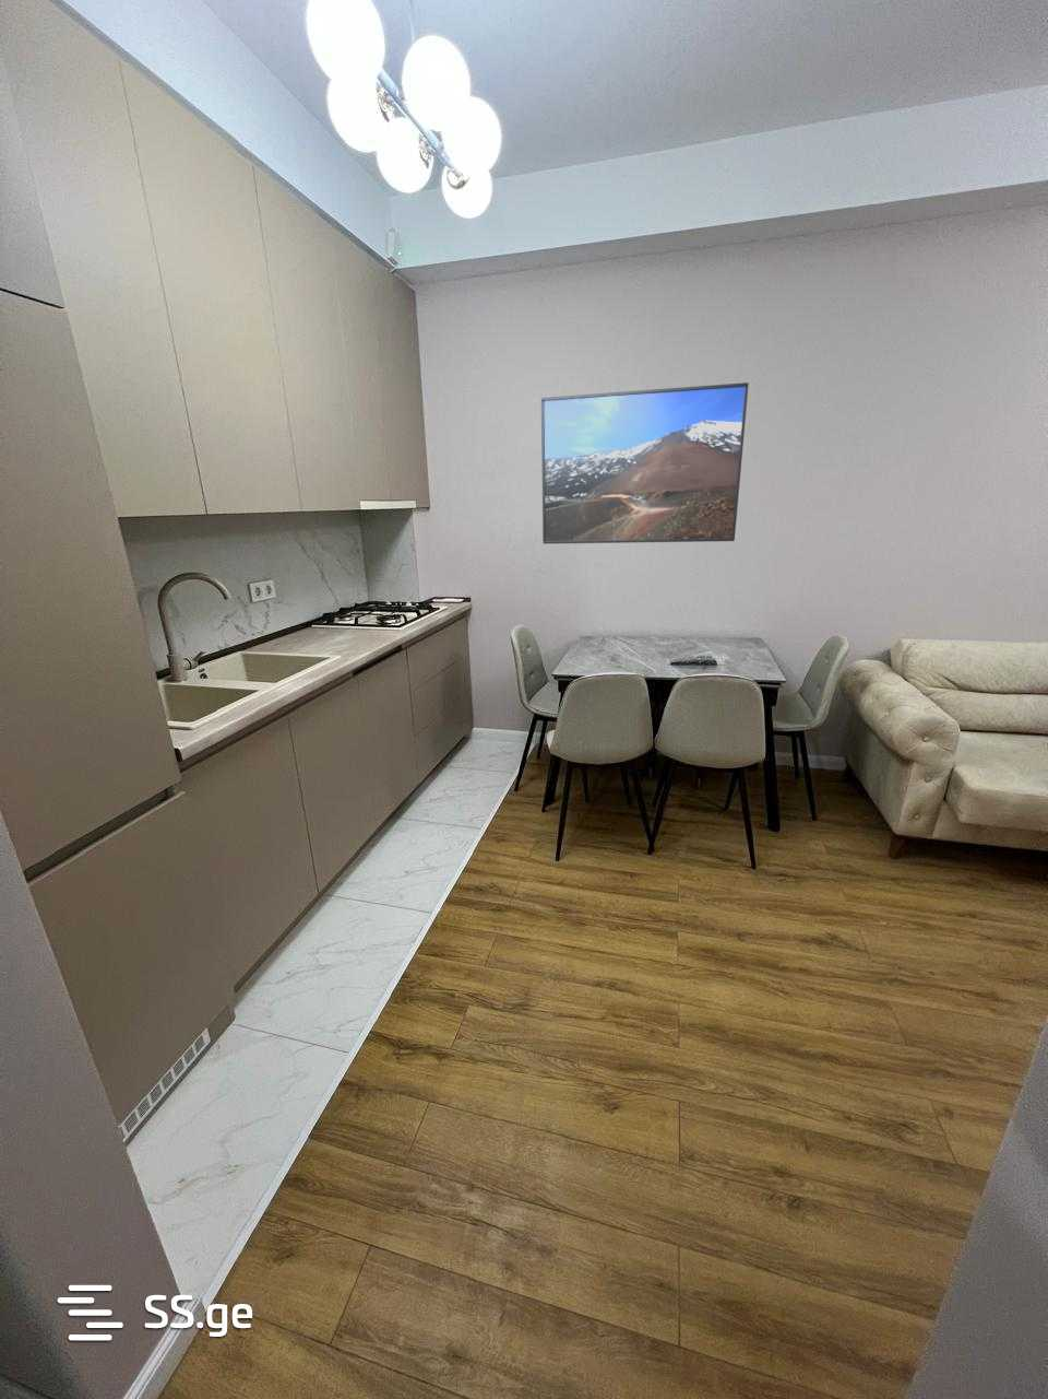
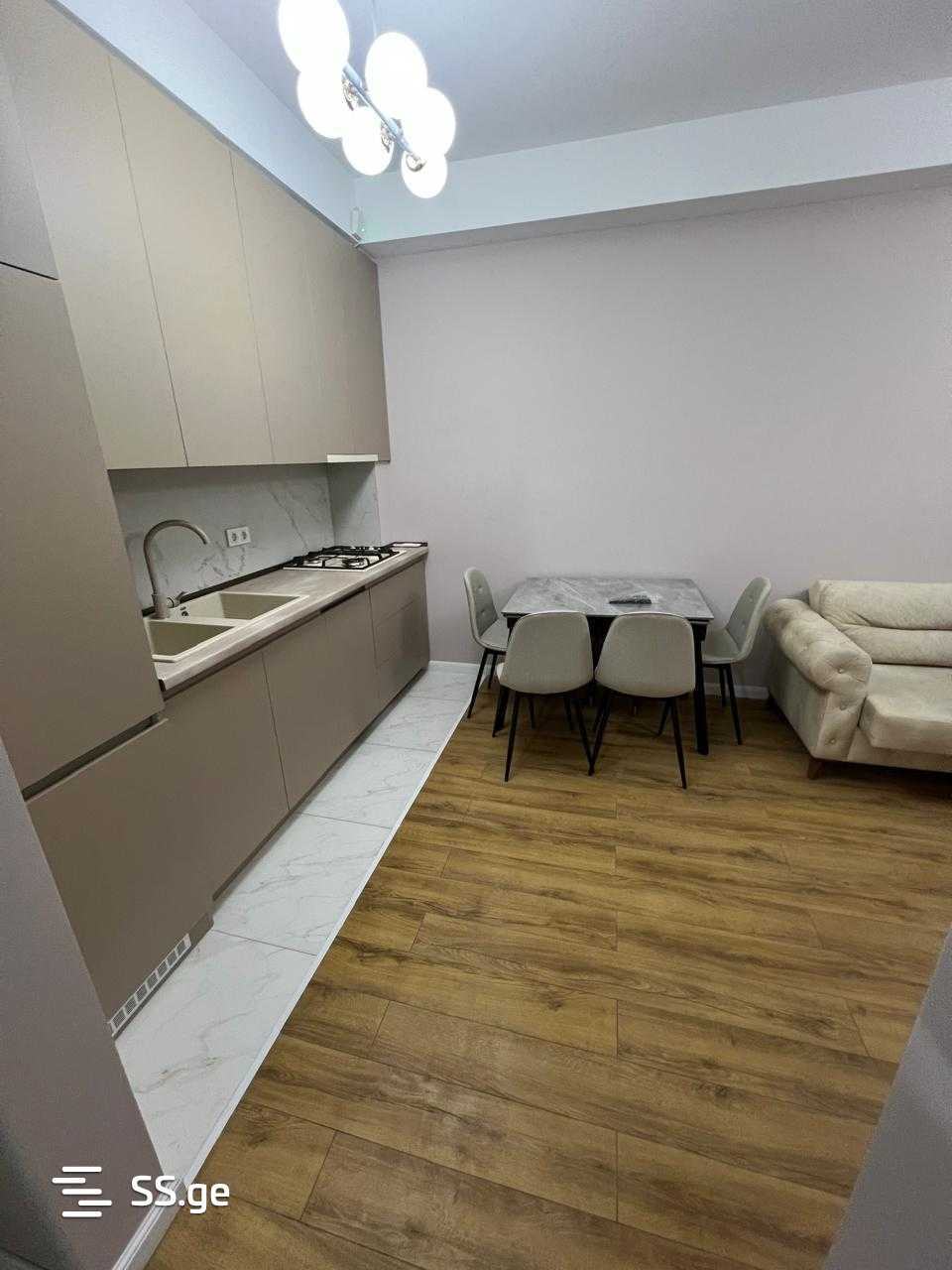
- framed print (637, 469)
